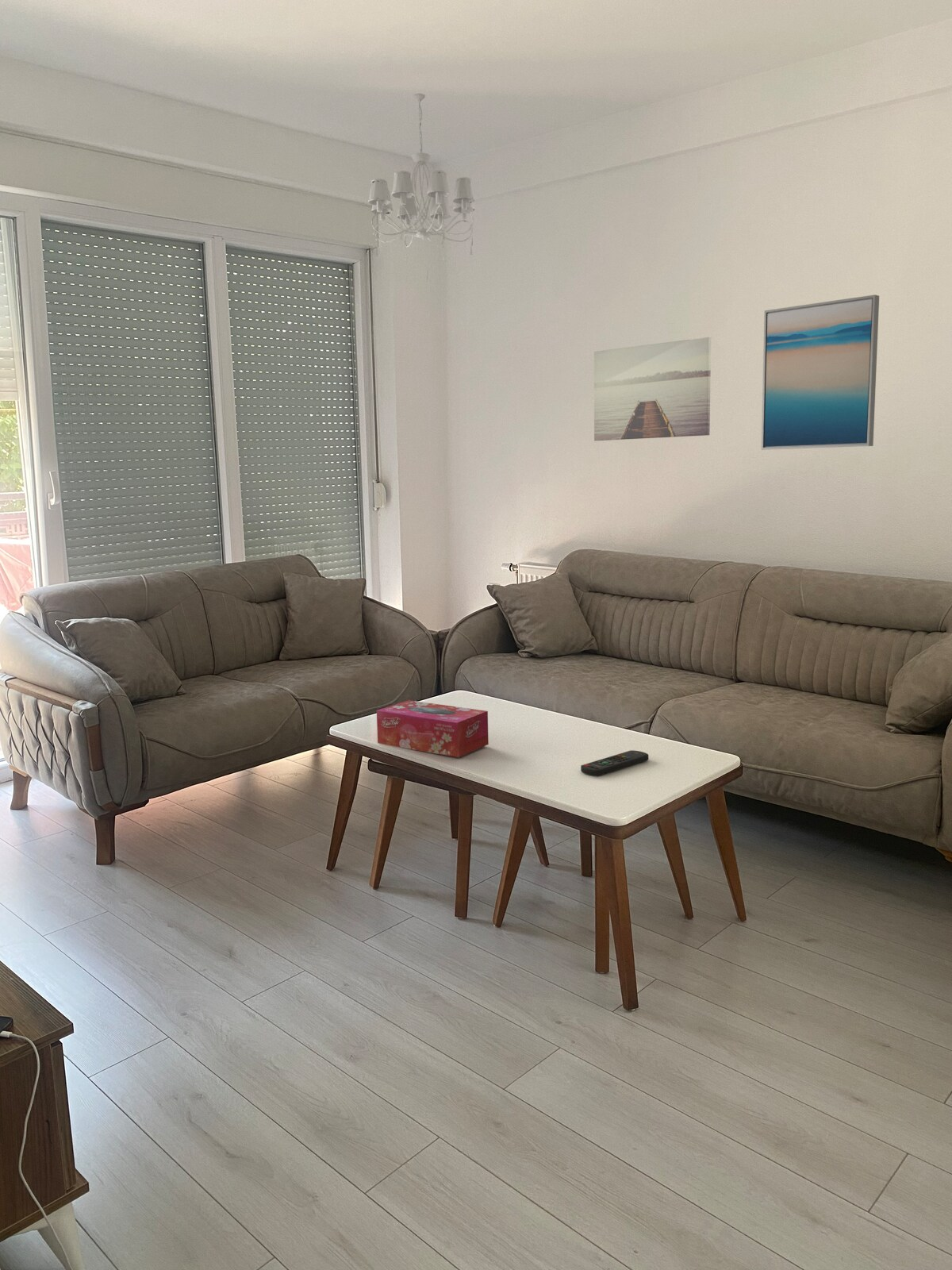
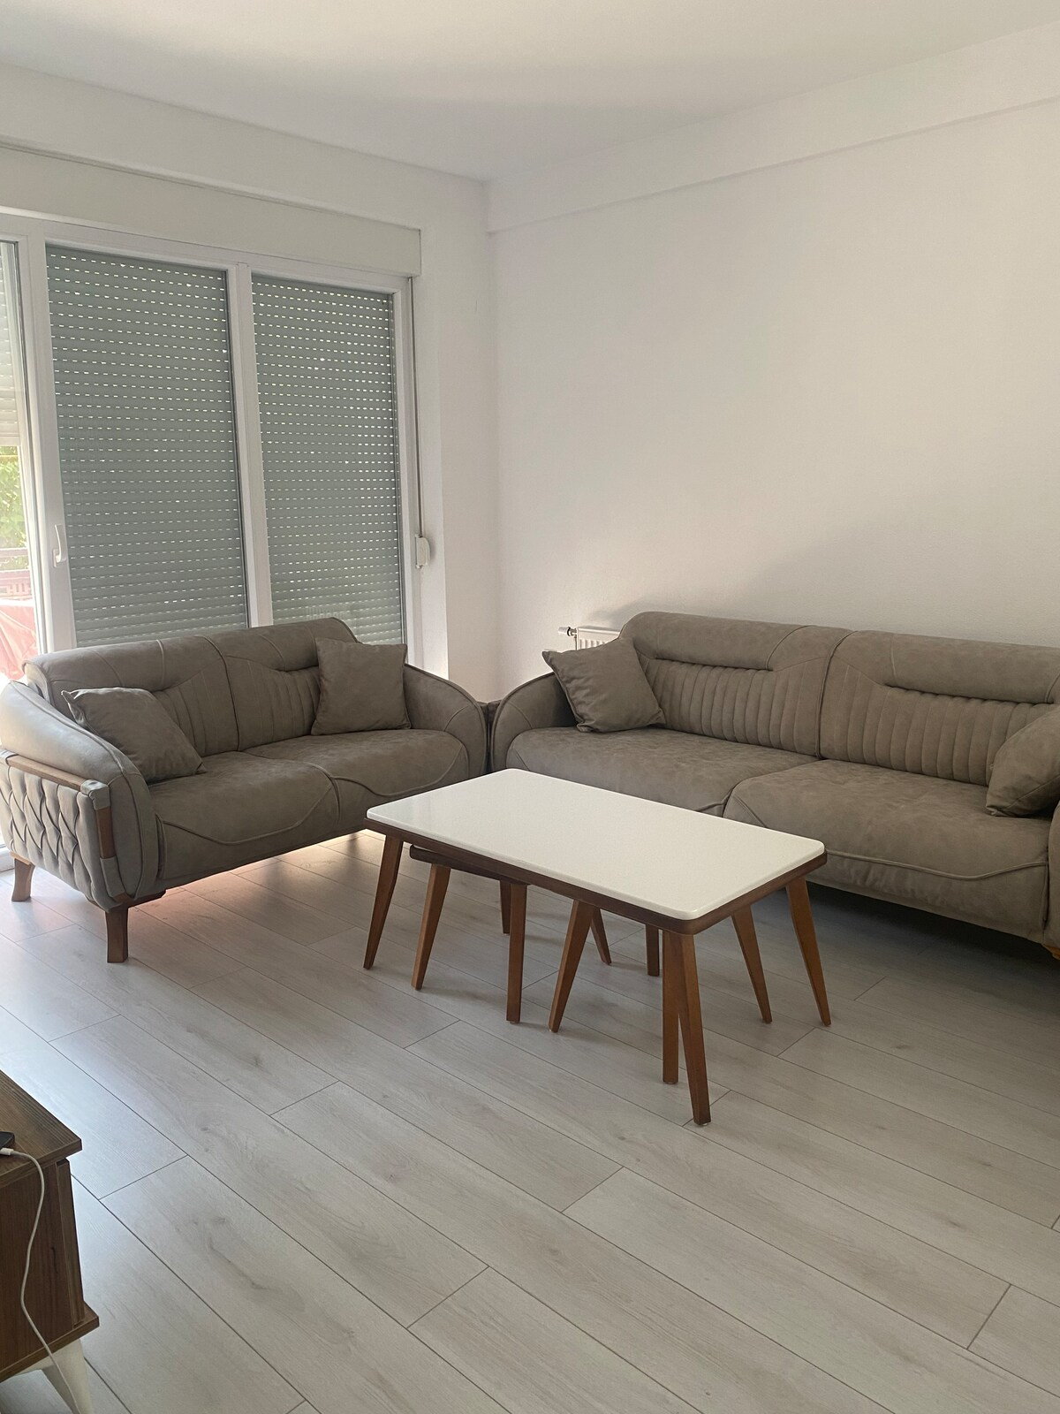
- tissue box (432, 727)
- wall art (817, 376)
- wall art (649, 391)
- remote control (615, 762)
- chandelier (423, 174)
